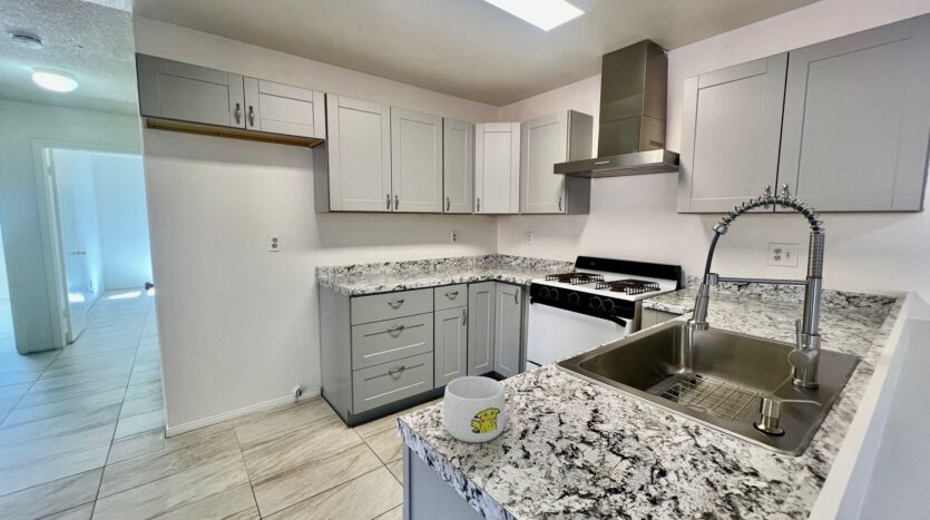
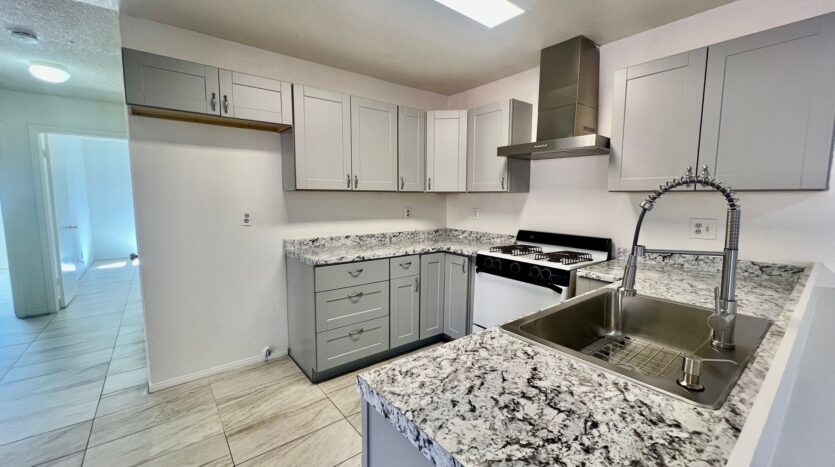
- mug (474, 408)
